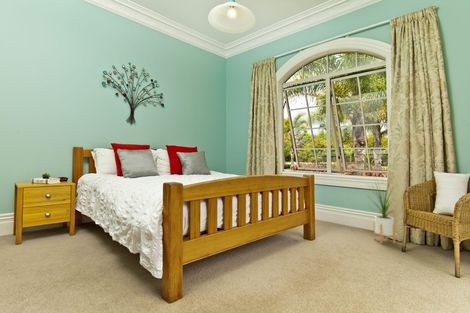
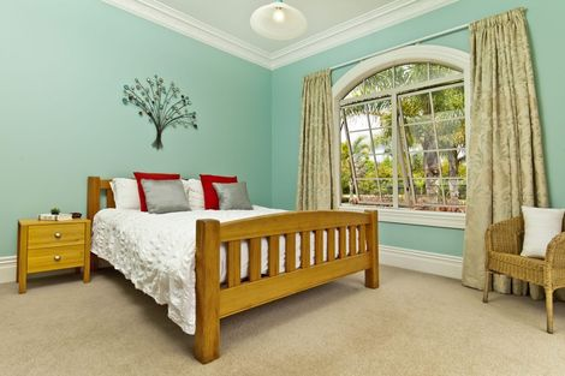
- house plant (384, 209)
